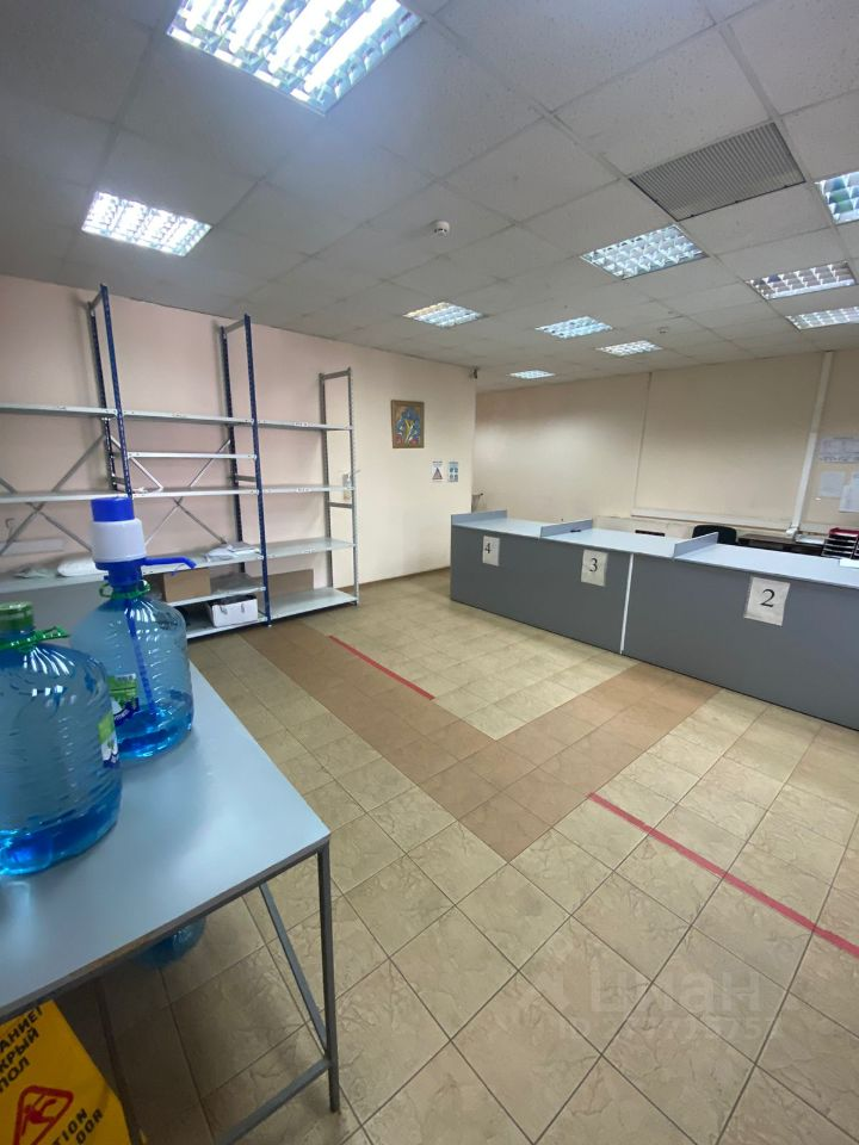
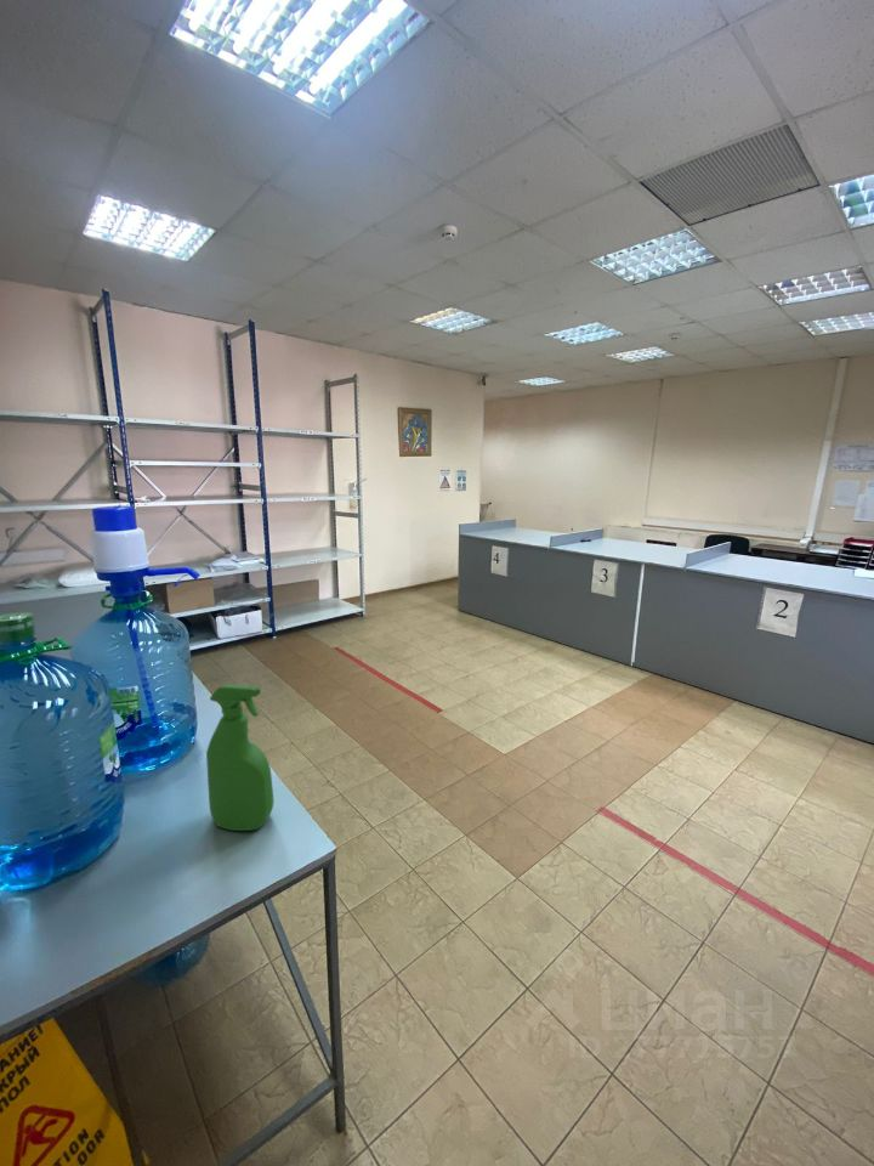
+ spray bottle (237, 754)
